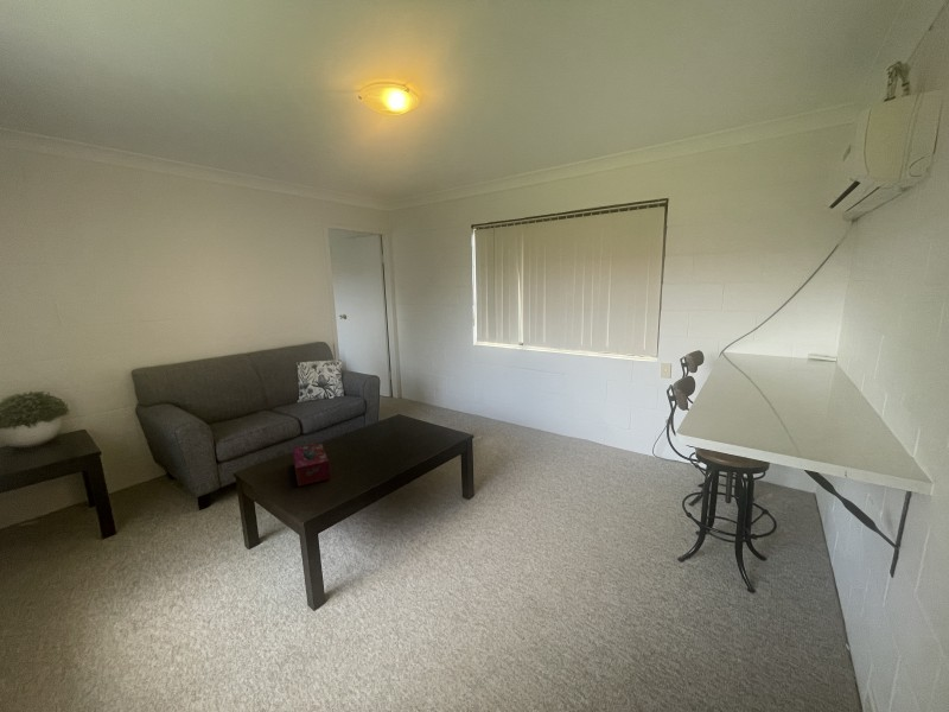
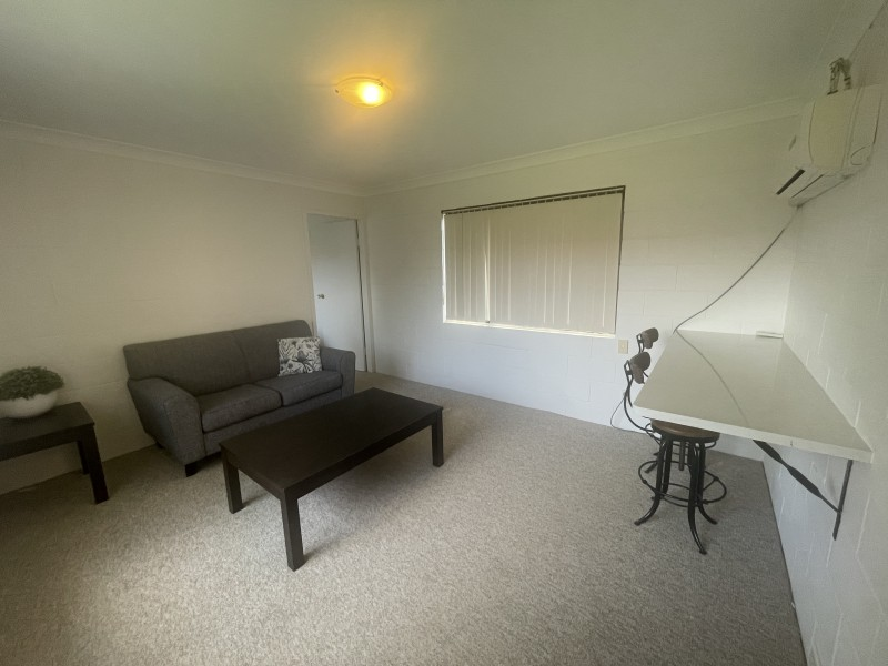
- tissue box (310, 463)
